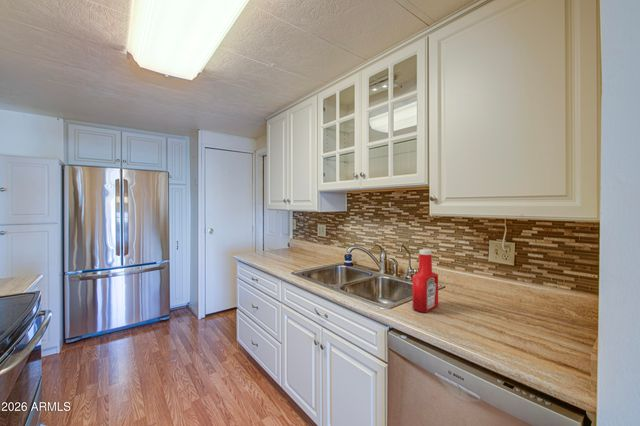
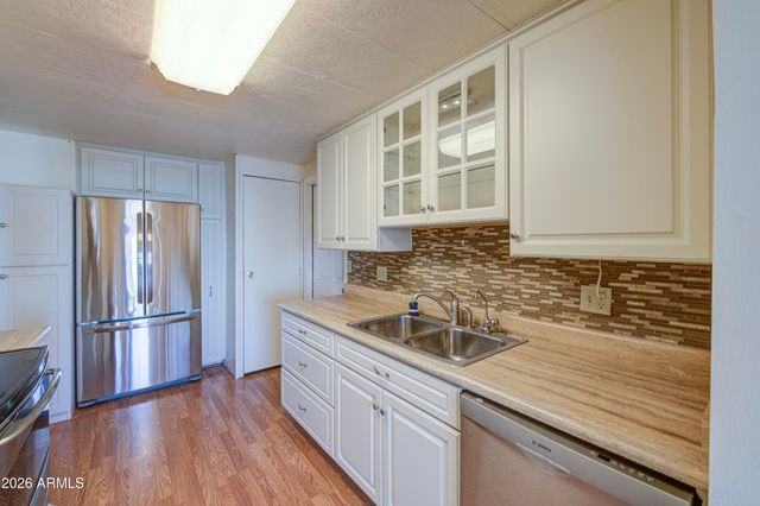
- soap bottle (425, 278)
